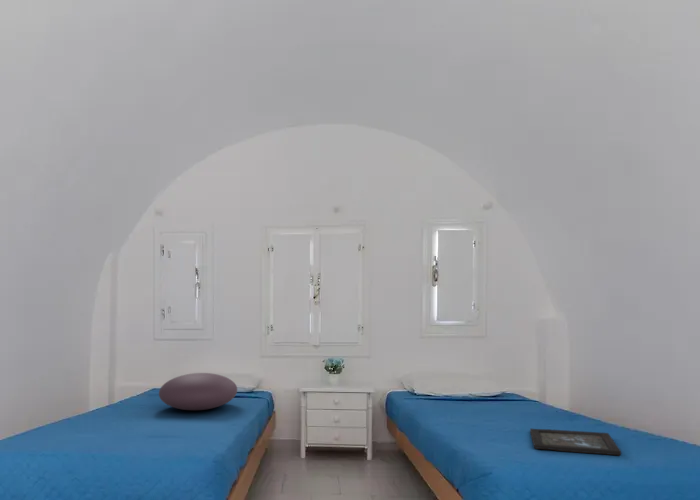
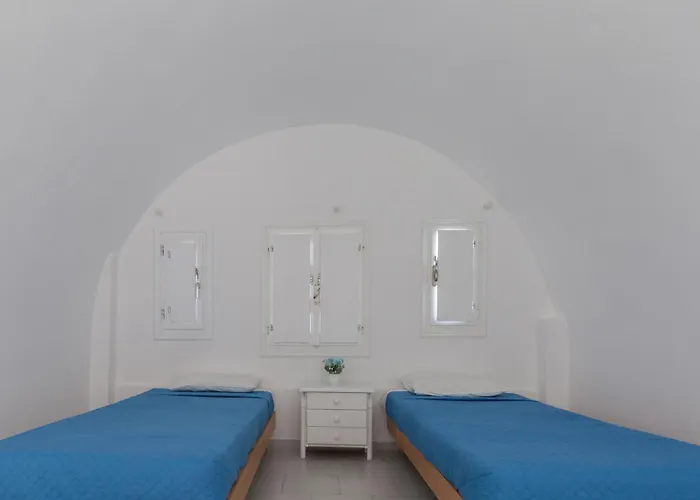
- tray (572, 440)
- cushion (198, 391)
